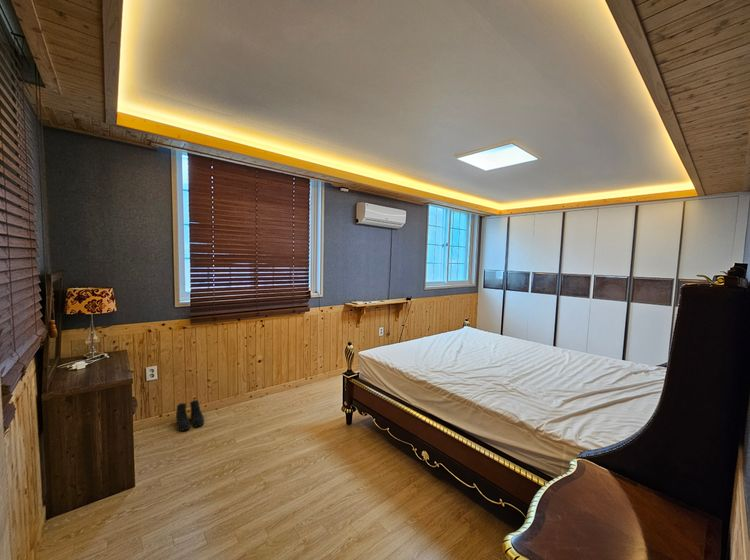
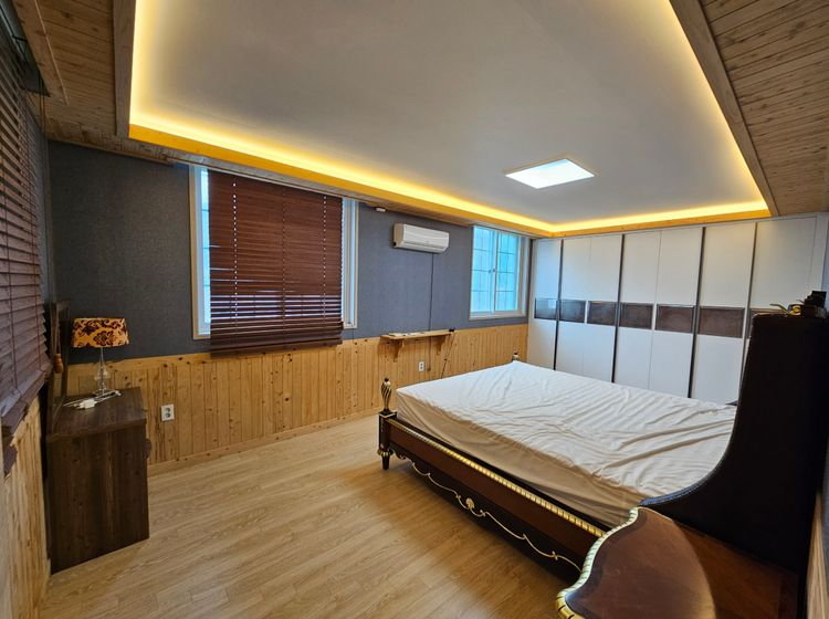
- boots (191, 413)
